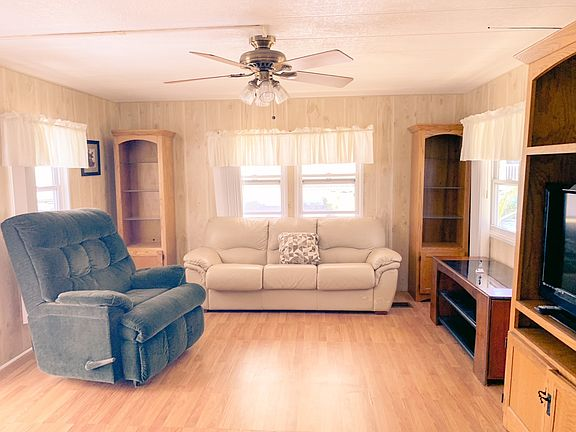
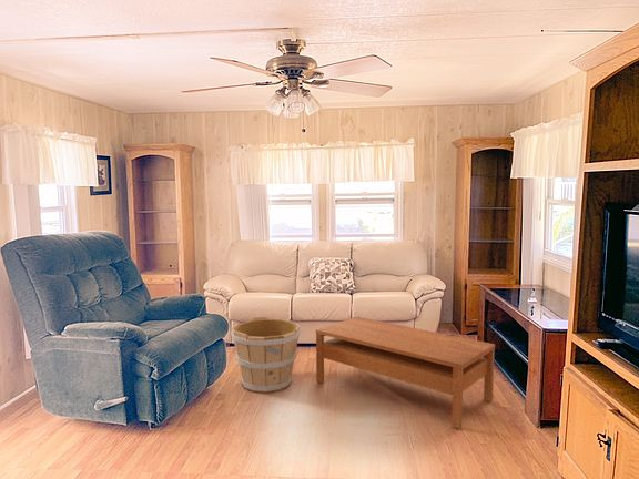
+ coffee table (399, 364)
+ wooden bucket (266, 354)
